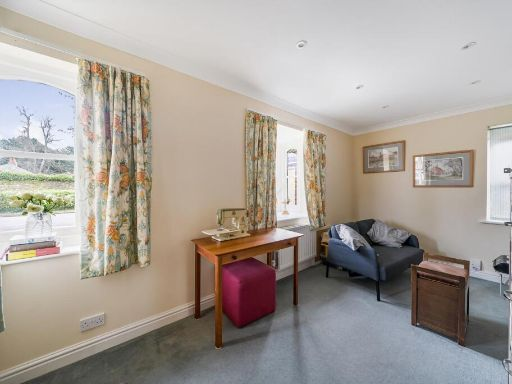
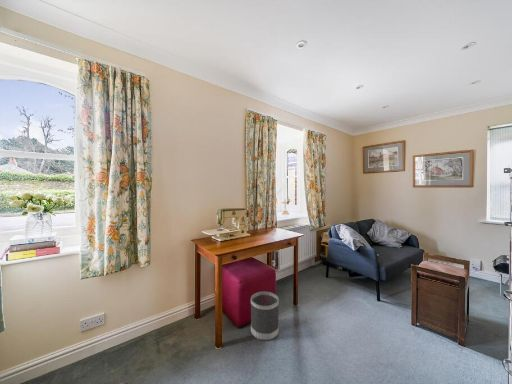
+ wastebasket (264, 314)
